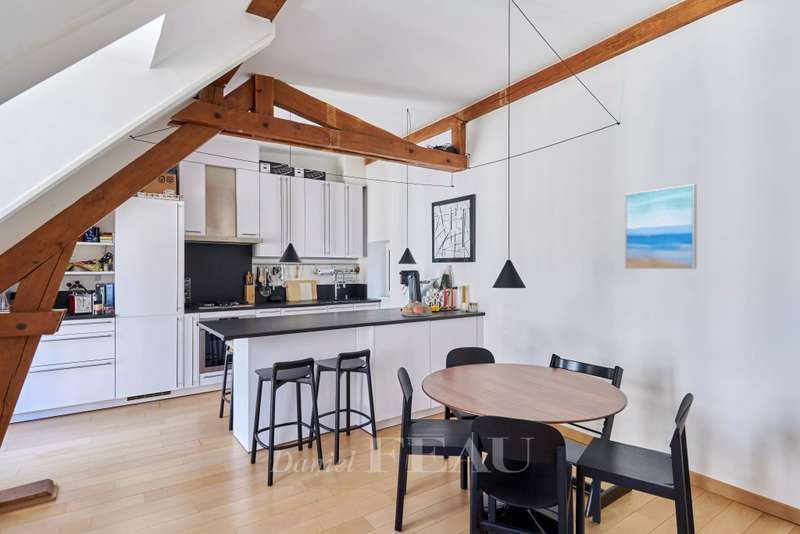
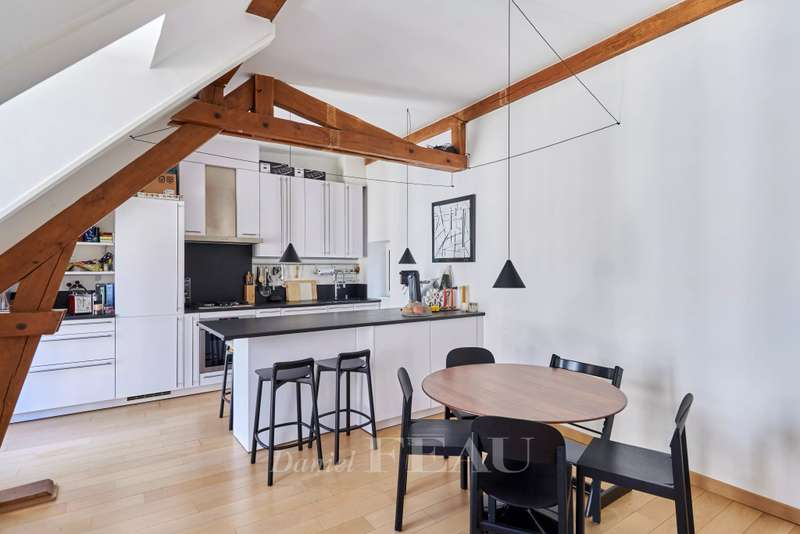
- wall art (658, 229)
